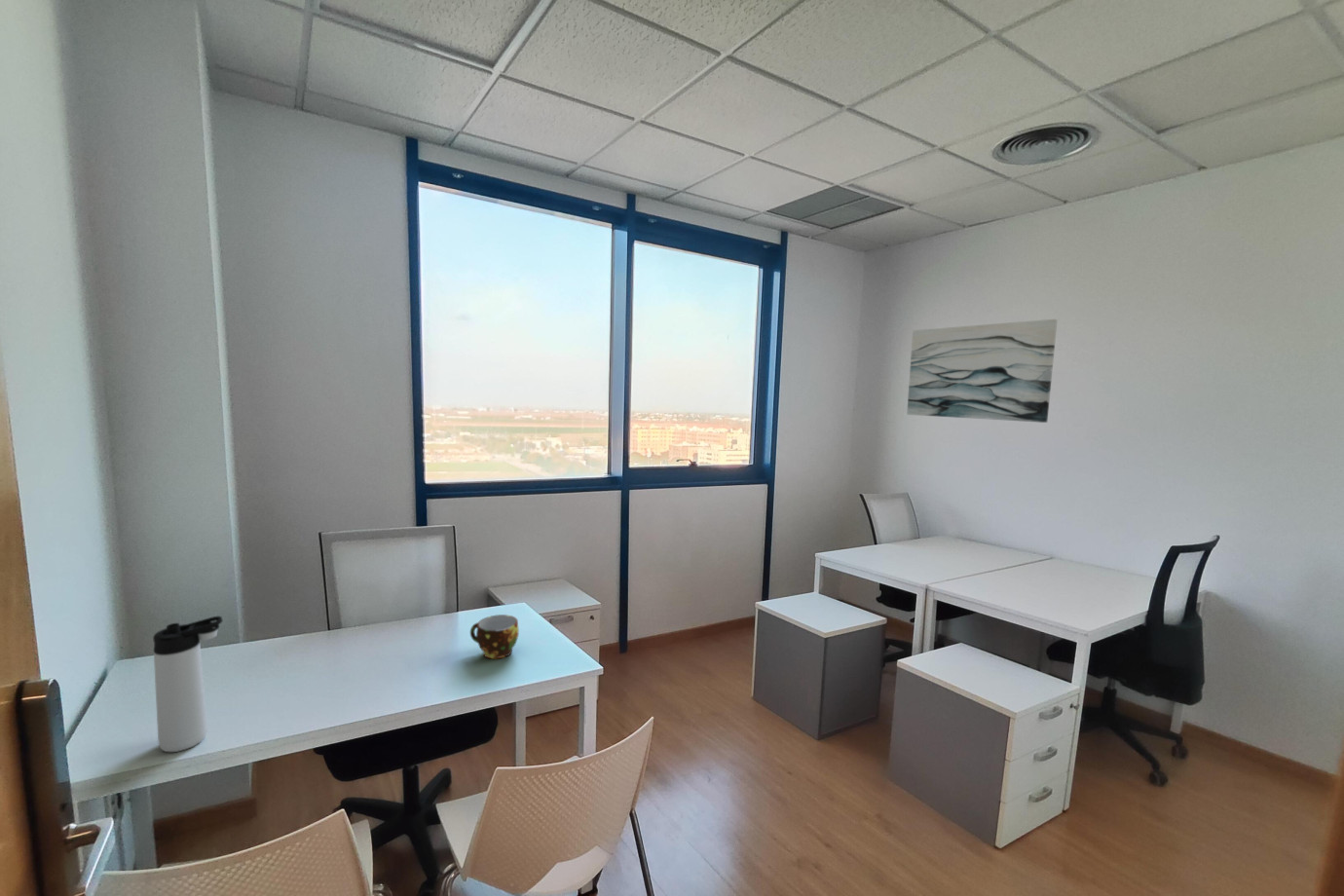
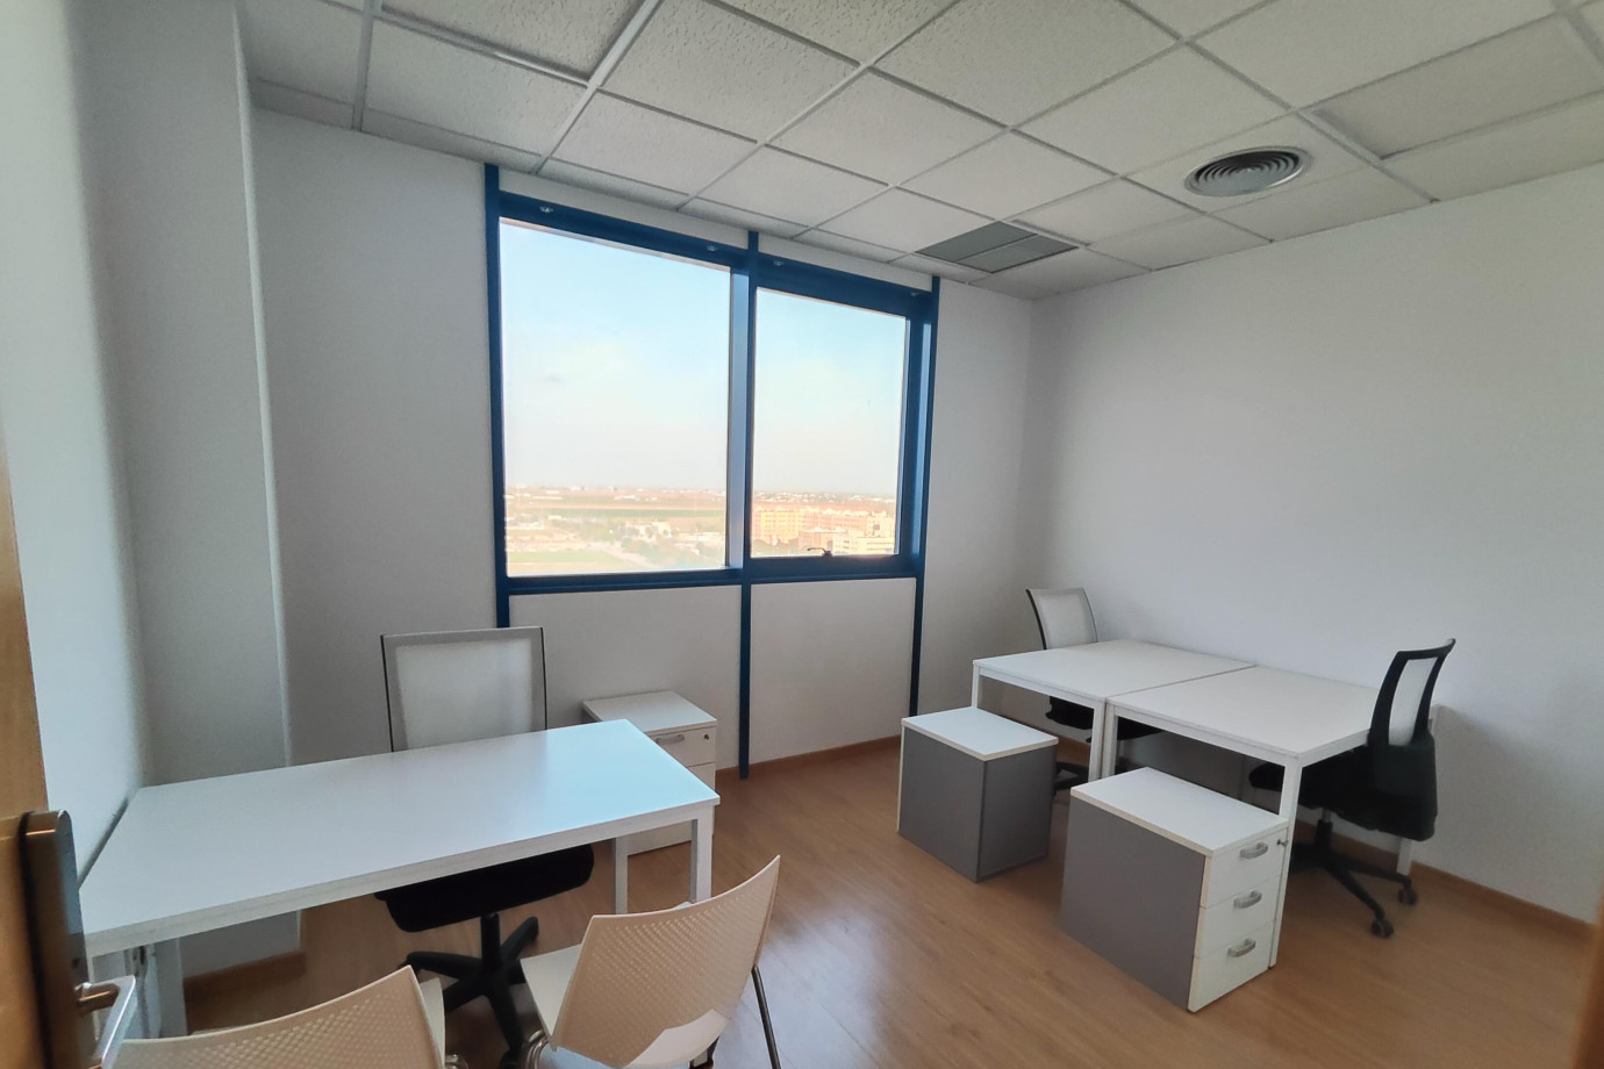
- cup (495, 638)
- wall art (974, 372)
- thermos bottle (191, 682)
